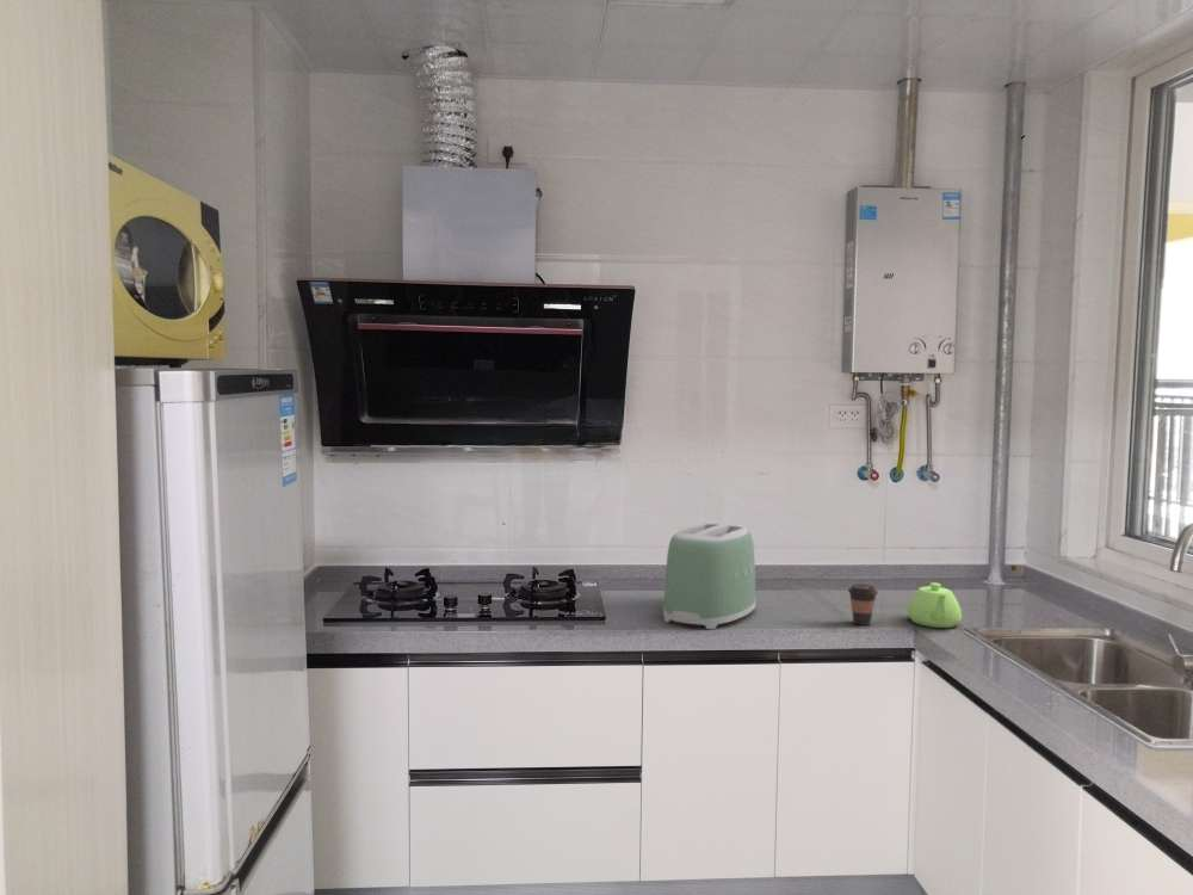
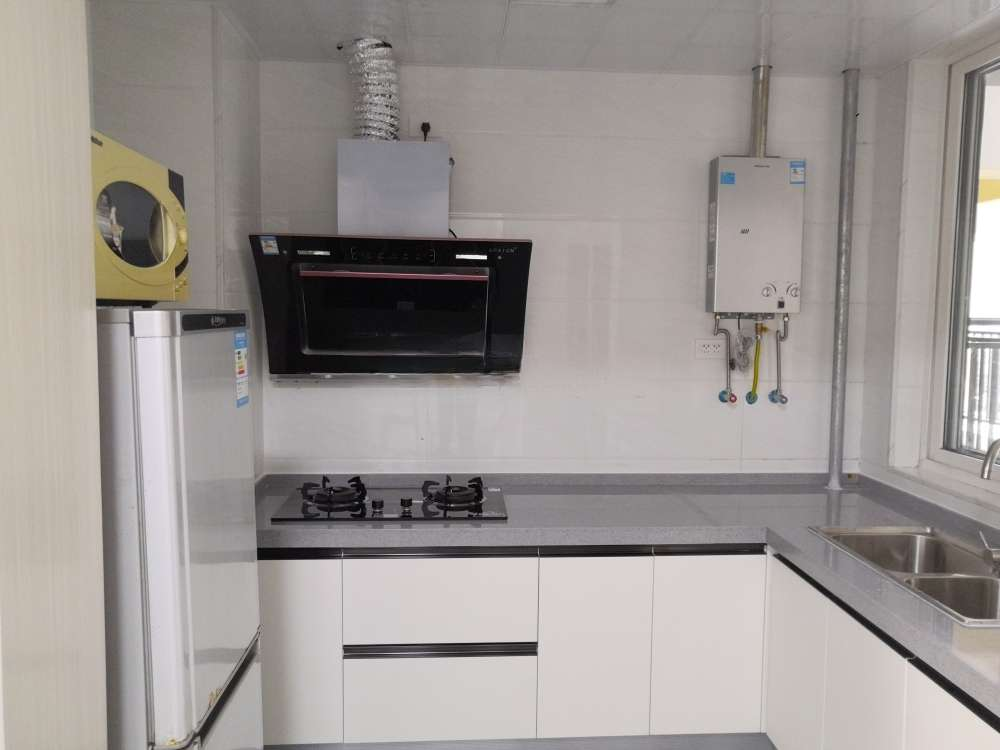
- toaster (711, 570)
- coffee cup (861, 604)
- teapot (935, 603)
